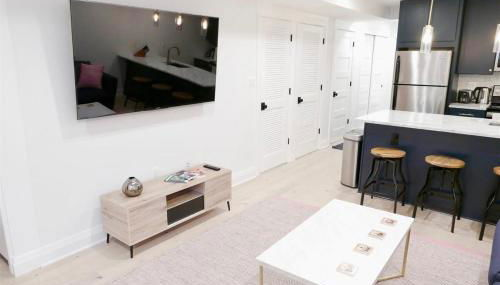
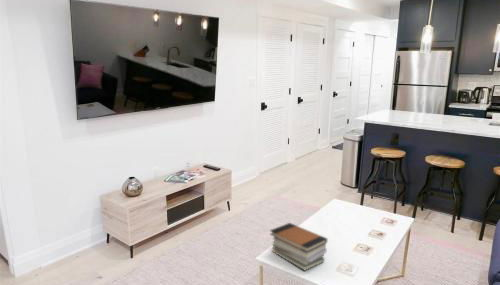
+ book stack (298, 245)
